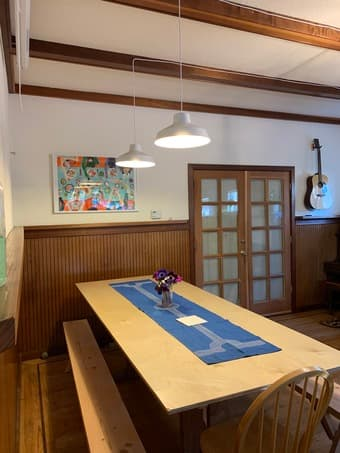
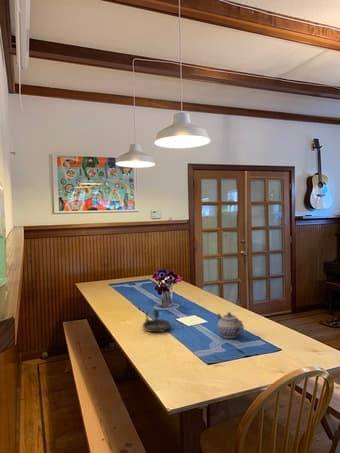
+ candlestick (155, 319)
+ teapot (229, 323)
